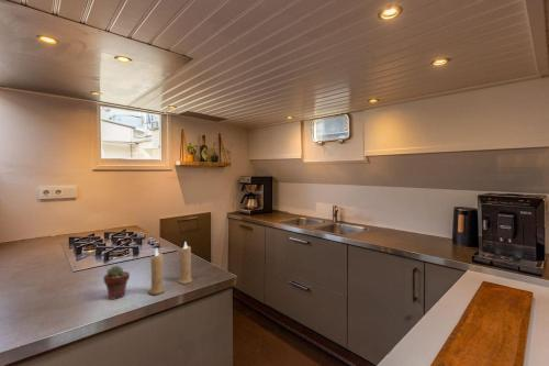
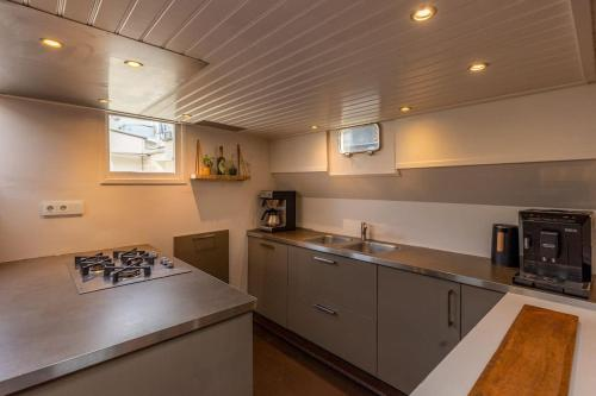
- potted succulent (116, 280)
- candle (180, 265)
